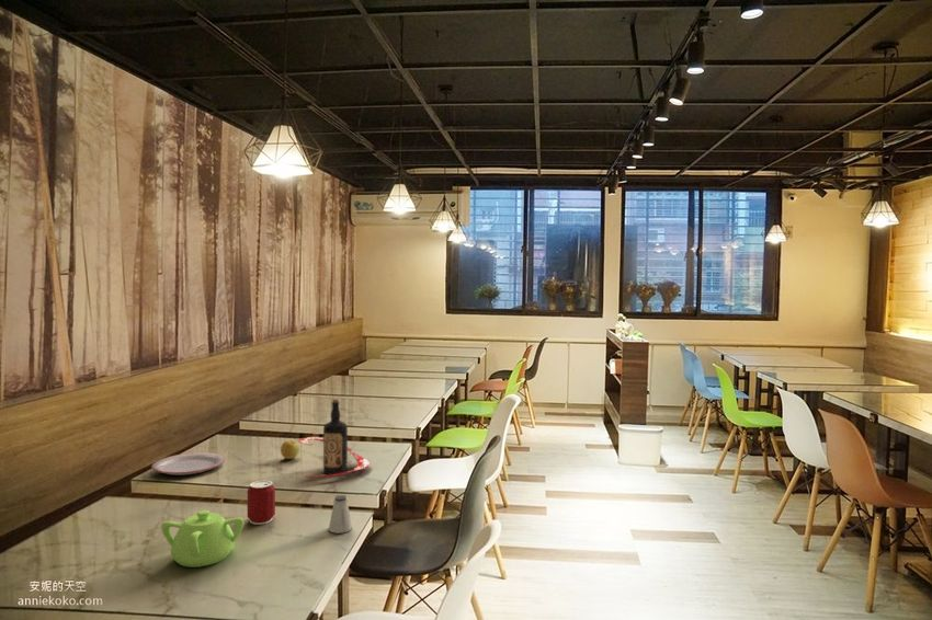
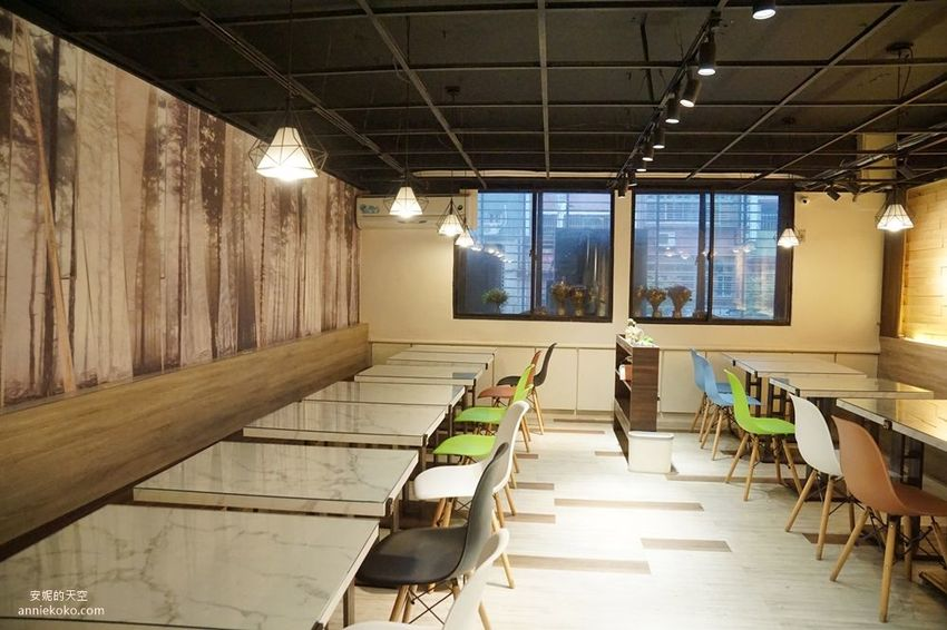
- bottle (334, 435)
- teapot (202, 536)
- plate (189, 464)
- saltshaker (340, 513)
- apple (289, 449)
- can (261, 502)
